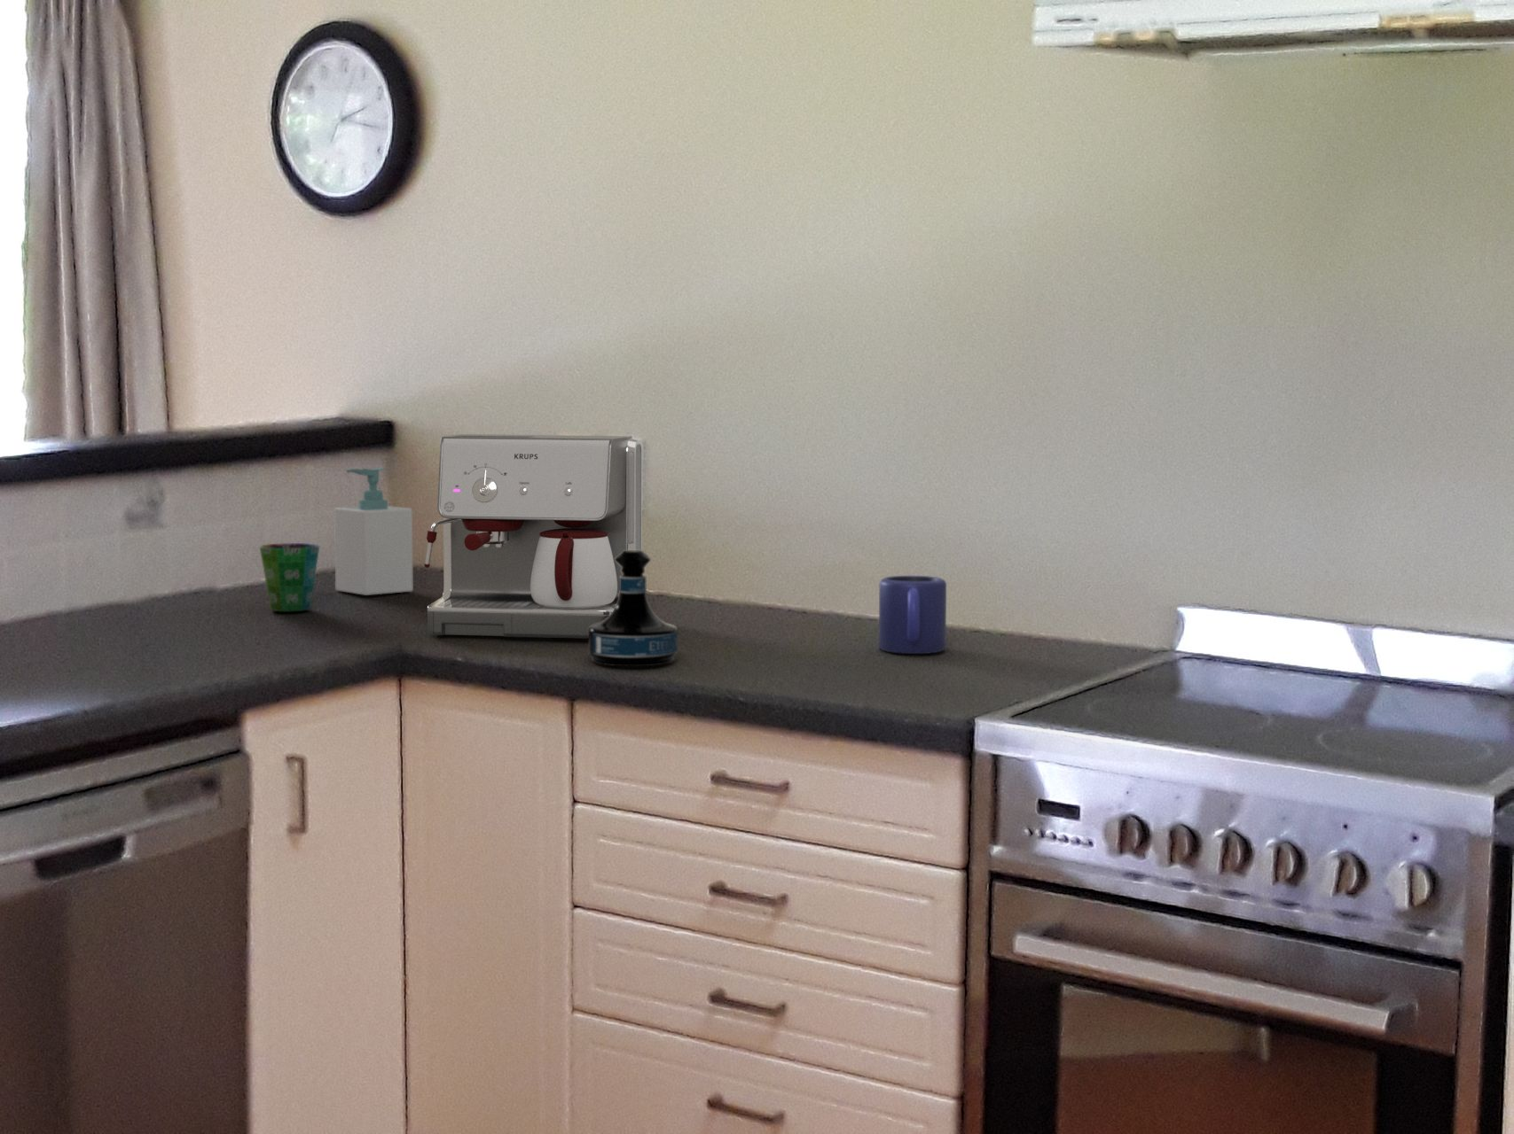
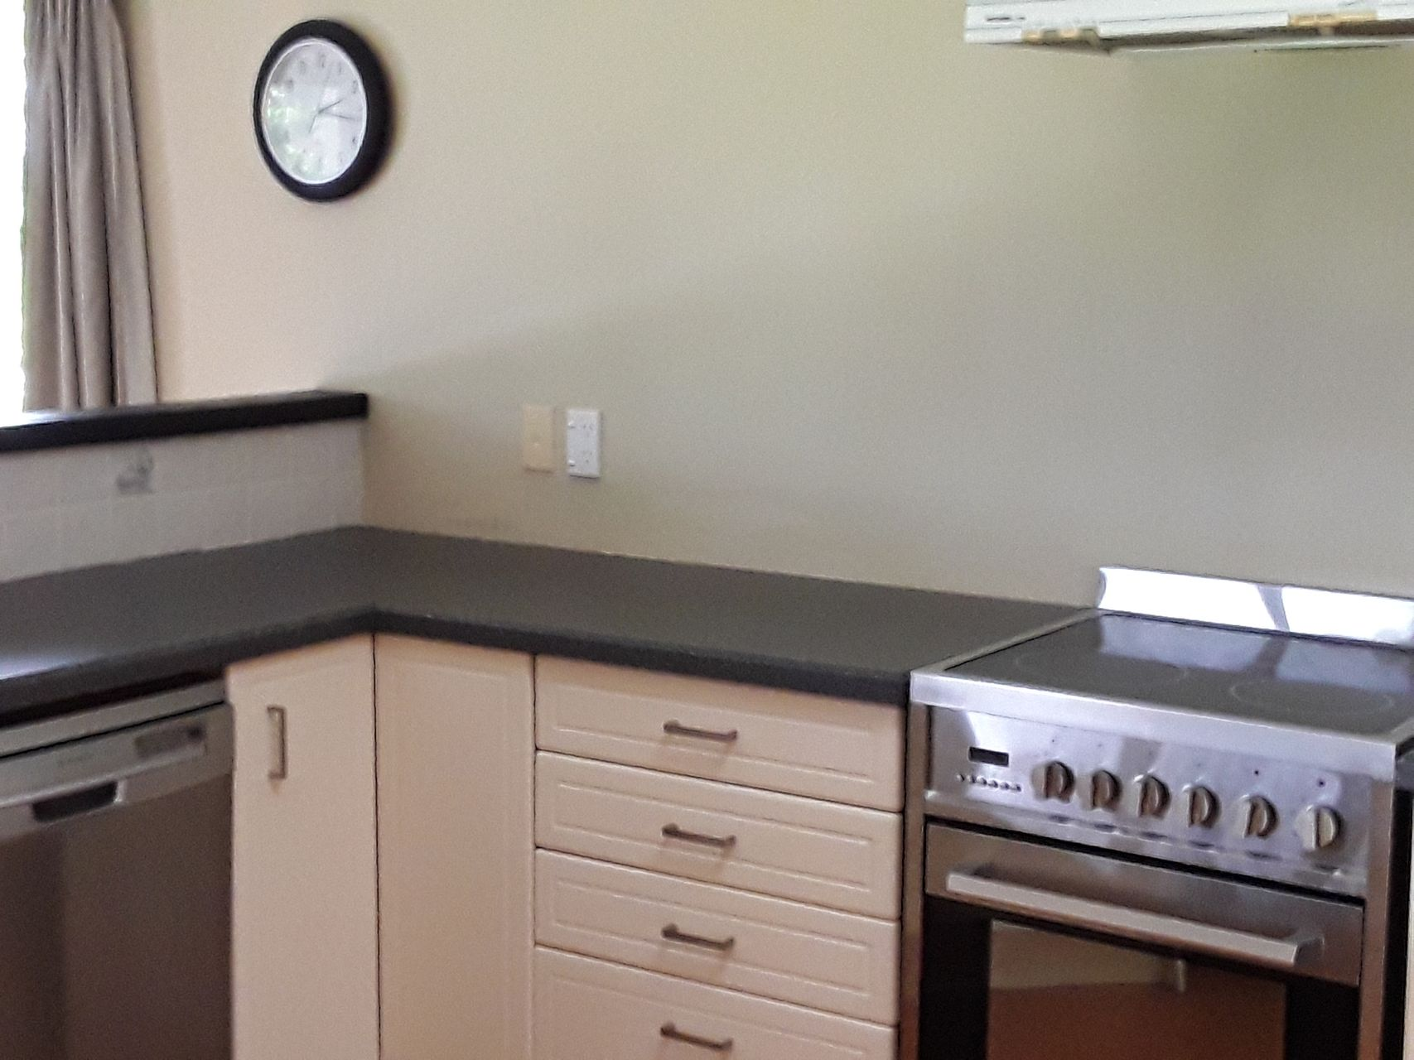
- mug (913, 615)
- tequila bottle (632, 606)
- cup (286, 577)
- coffee maker (535, 531)
- soap bottle (372, 529)
